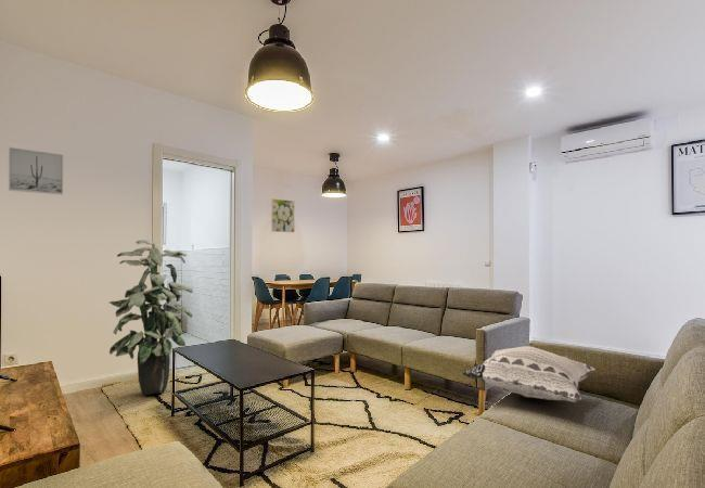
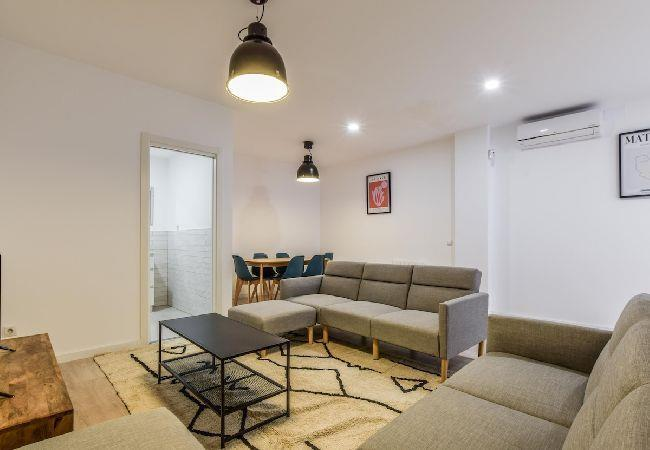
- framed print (283, 216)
- indoor plant (150, 314)
- decorative pillow (529, 371)
- wall art (36, 171)
